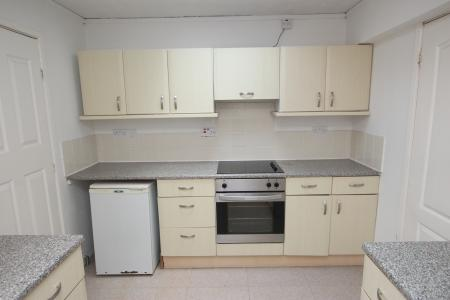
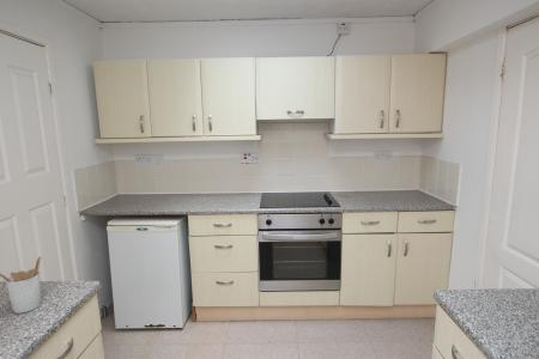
+ utensil holder (24, 286)
